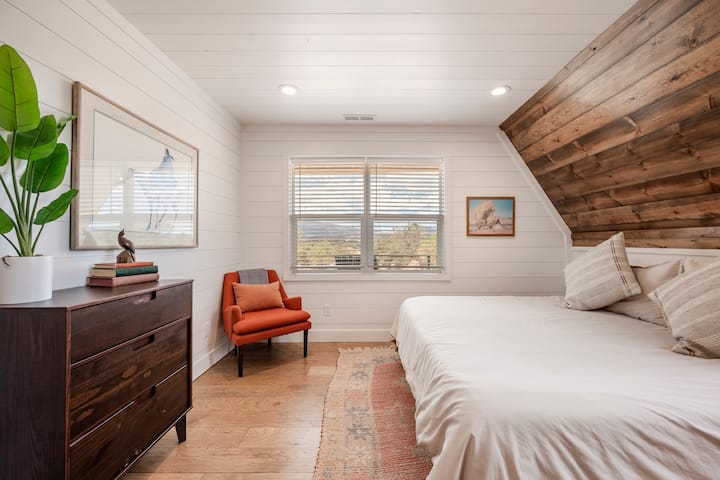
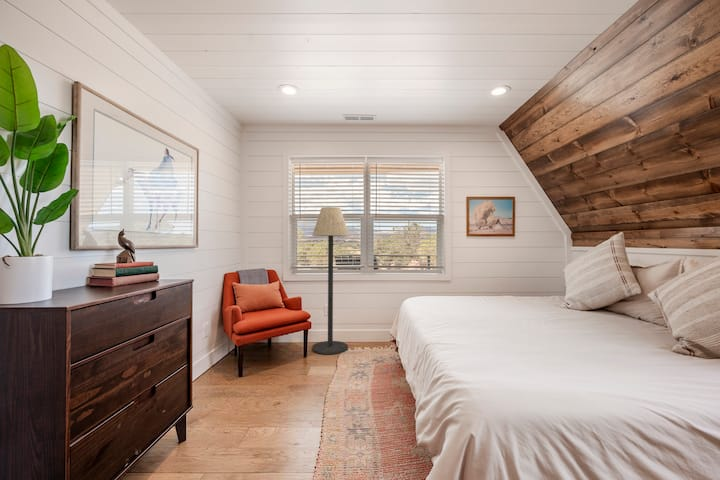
+ floor lamp (330, 278)
